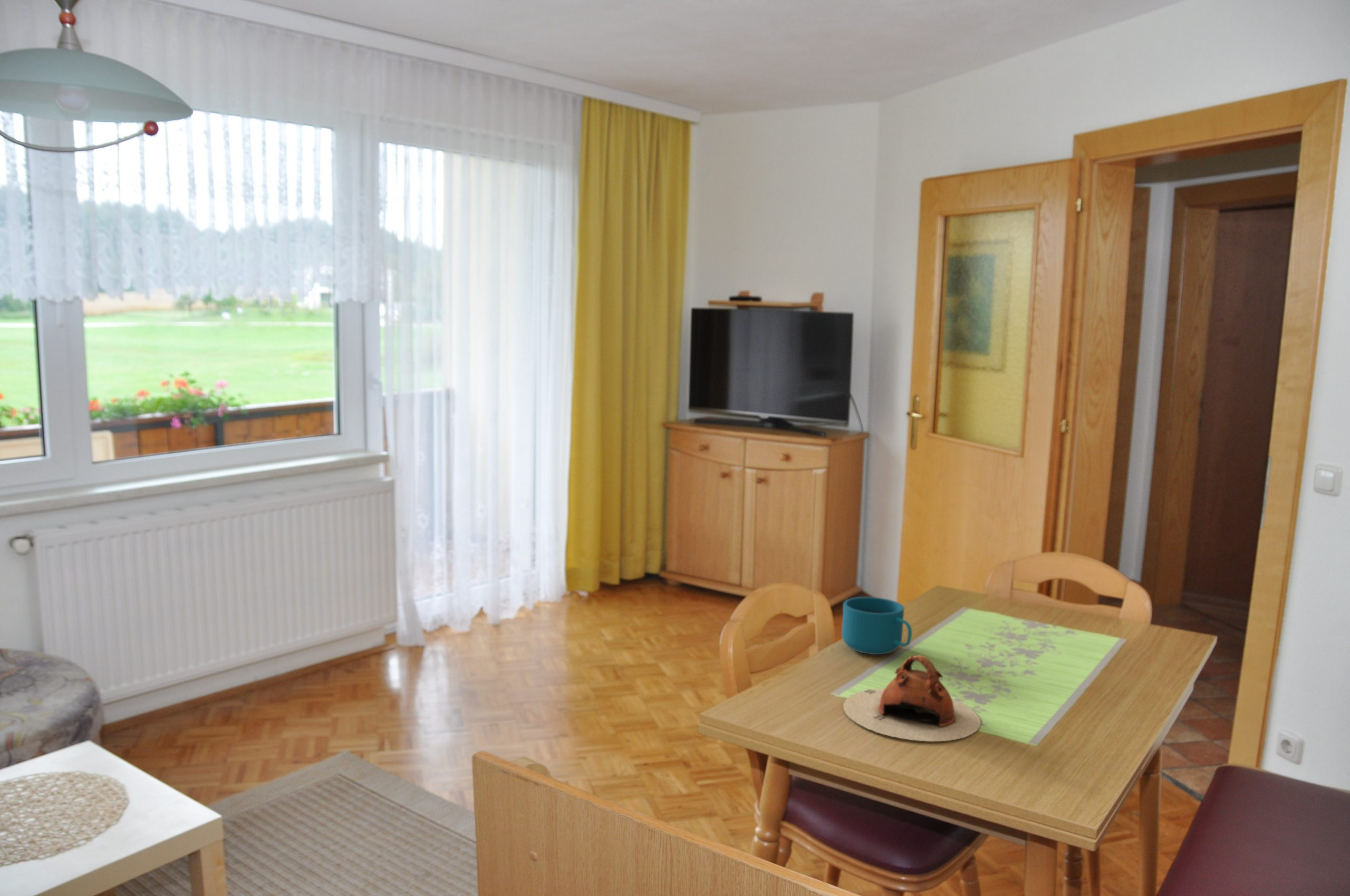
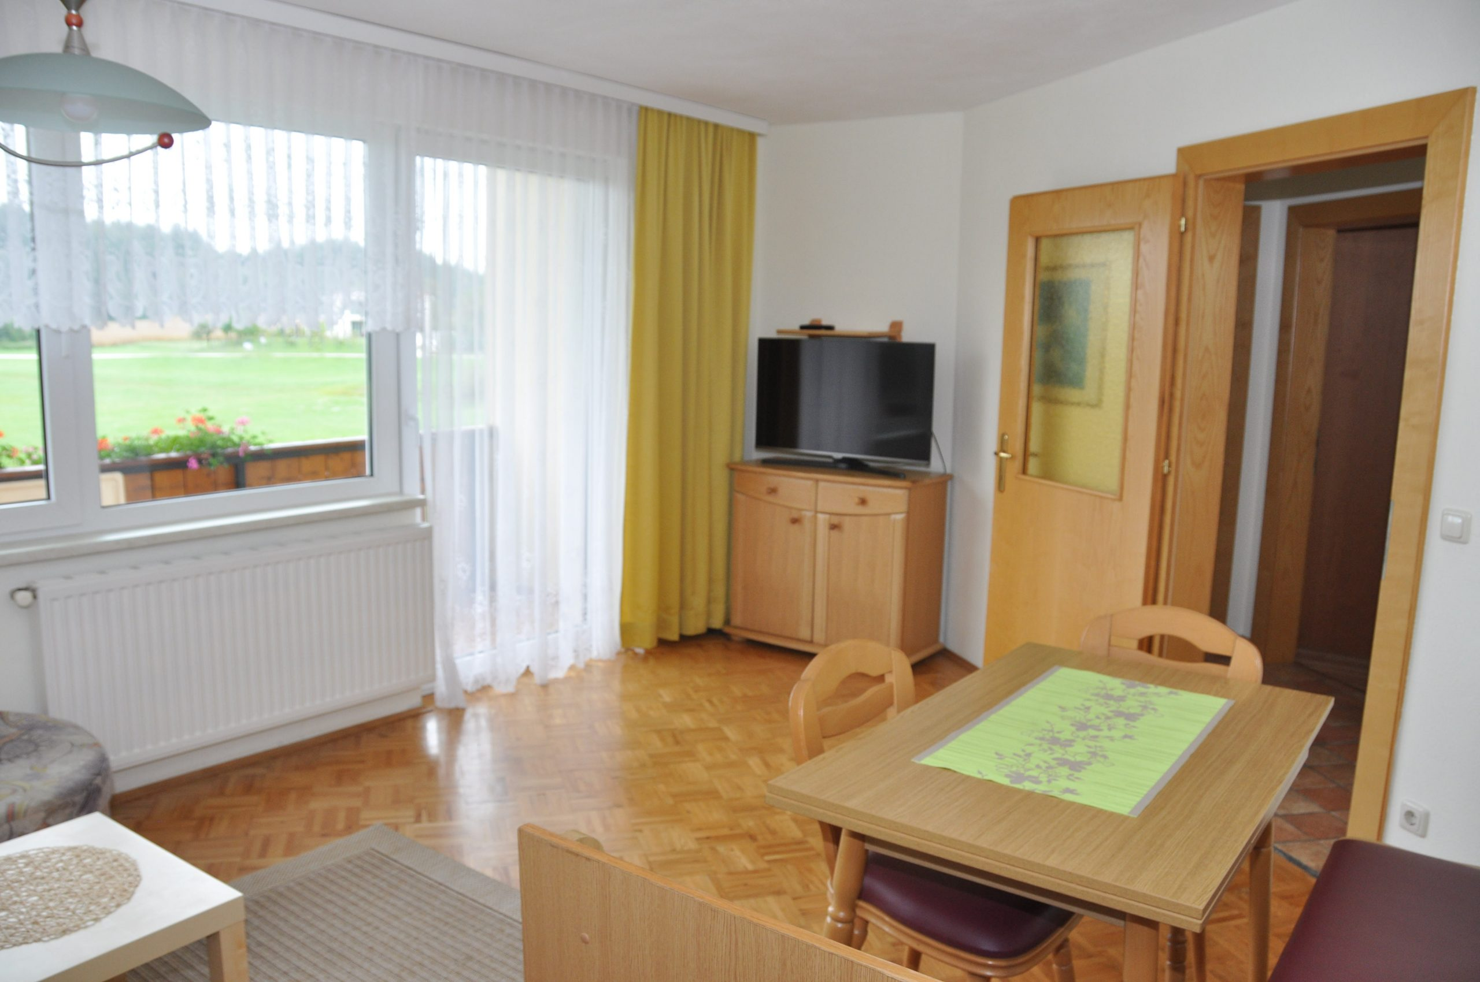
- cup (879, 629)
- teapot (912, 684)
